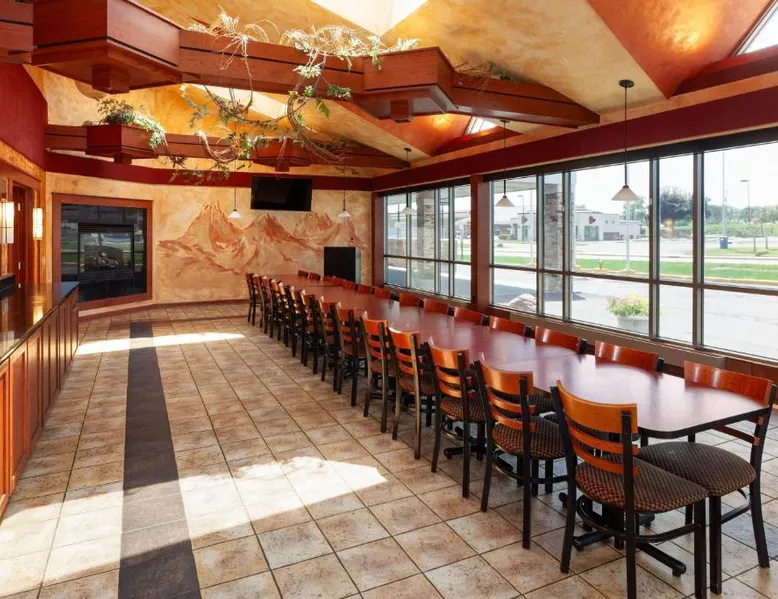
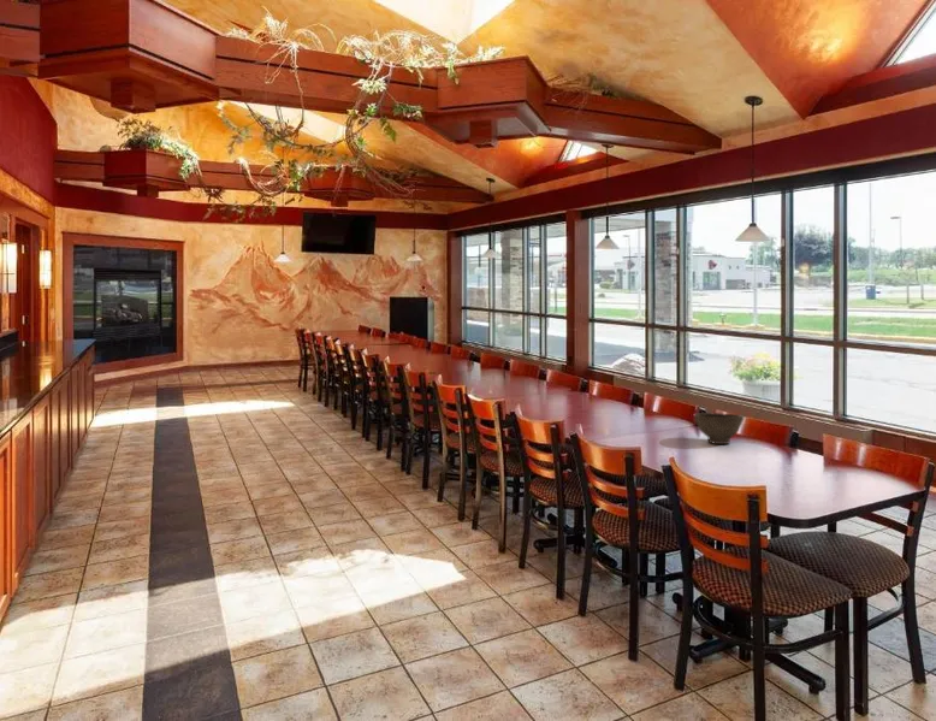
+ bowl (718, 429)
